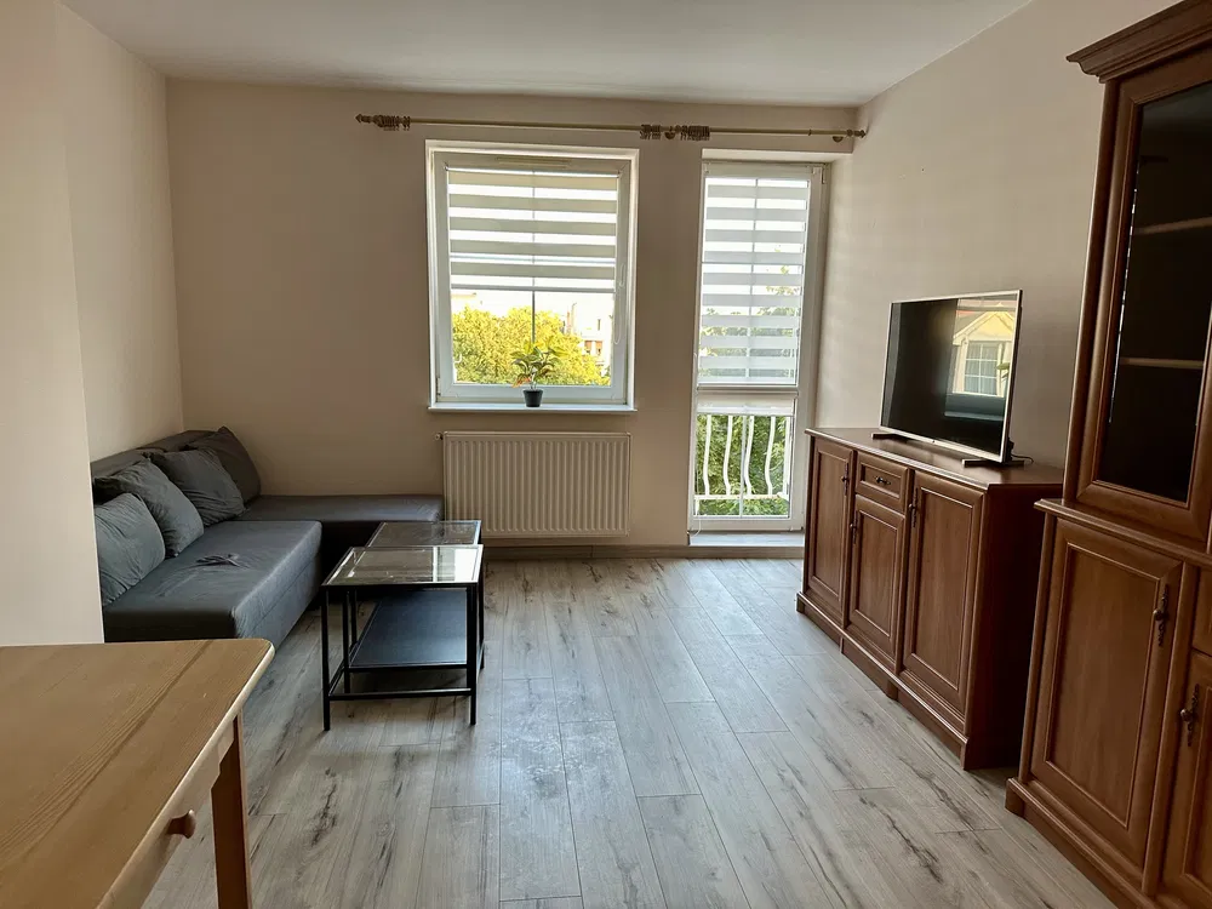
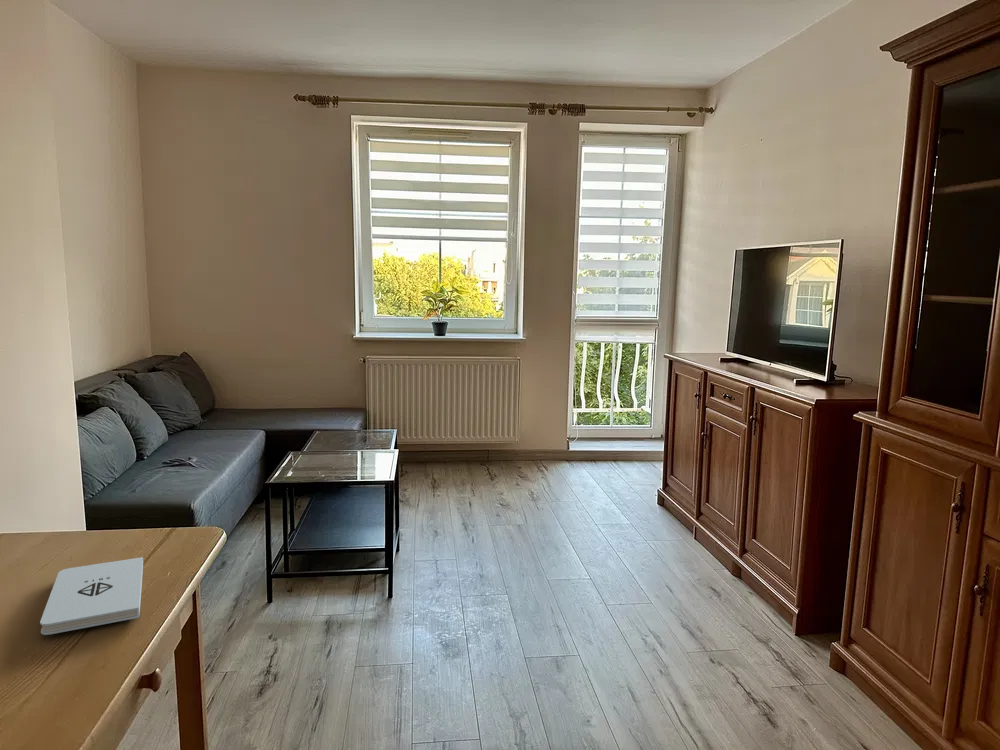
+ notepad (97, 592)
